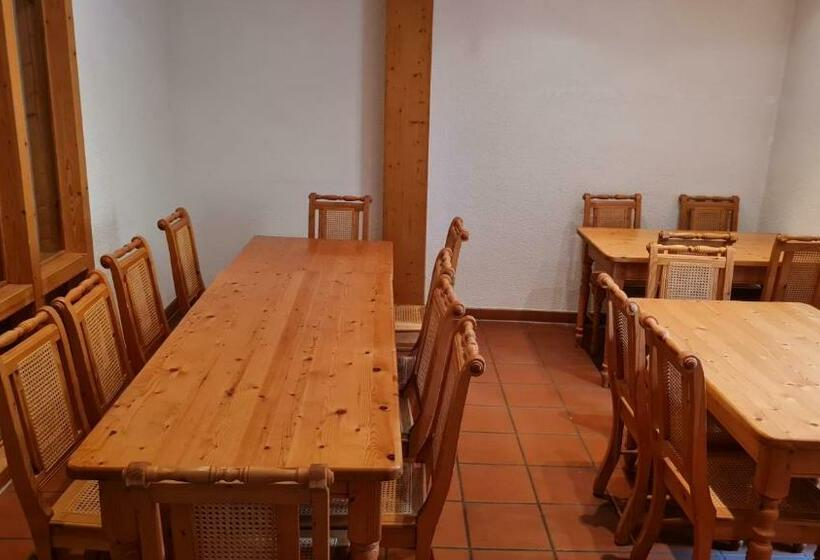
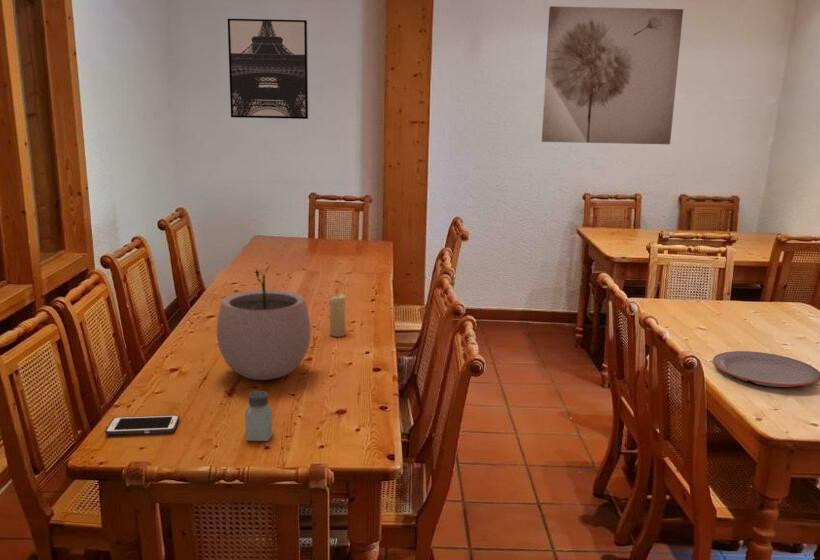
+ wall art (610, 76)
+ plate (765, 370)
+ saltshaker (258, 415)
+ plant pot (264, 321)
+ wall art (268, 69)
+ cell phone (143, 425)
+ candle (337, 311)
